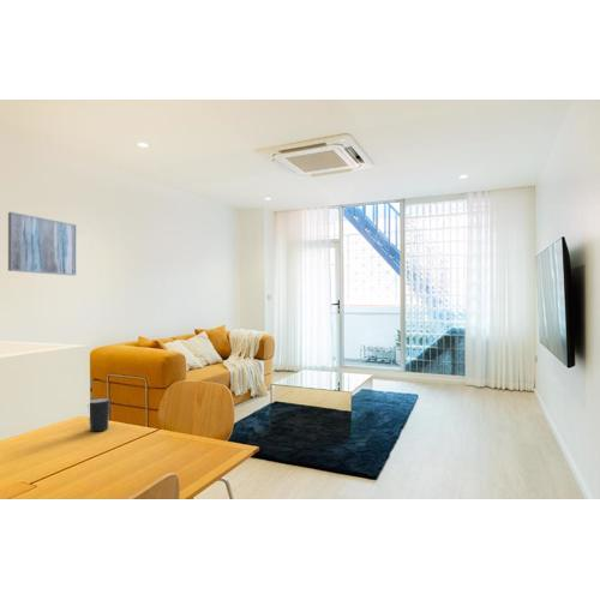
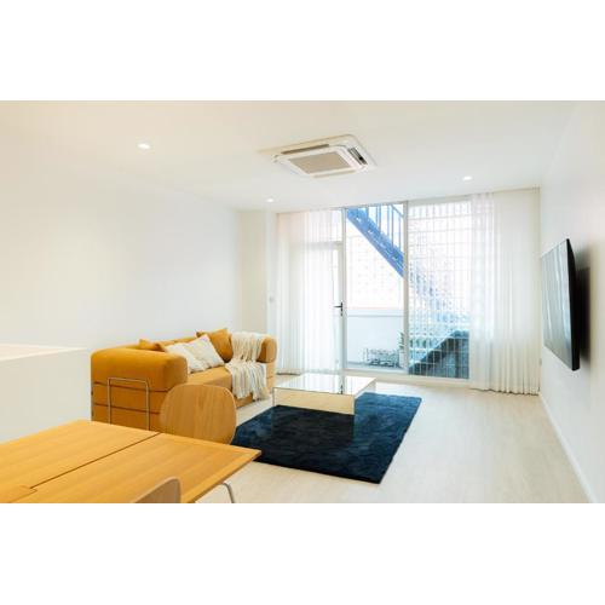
- mug (101, 413)
- wall art (44, 246)
